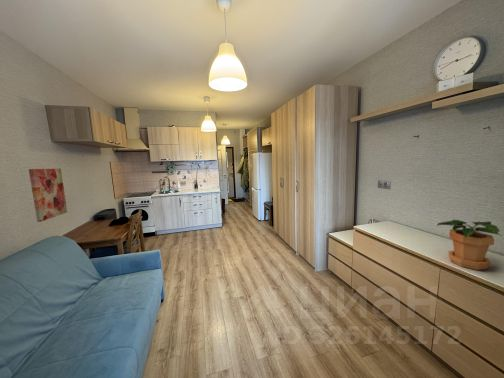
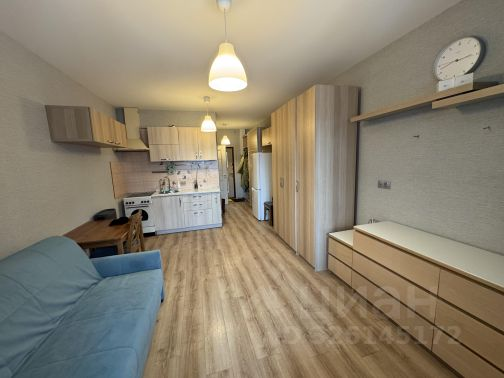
- potted plant (465, 240)
- wall art (50, 193)
